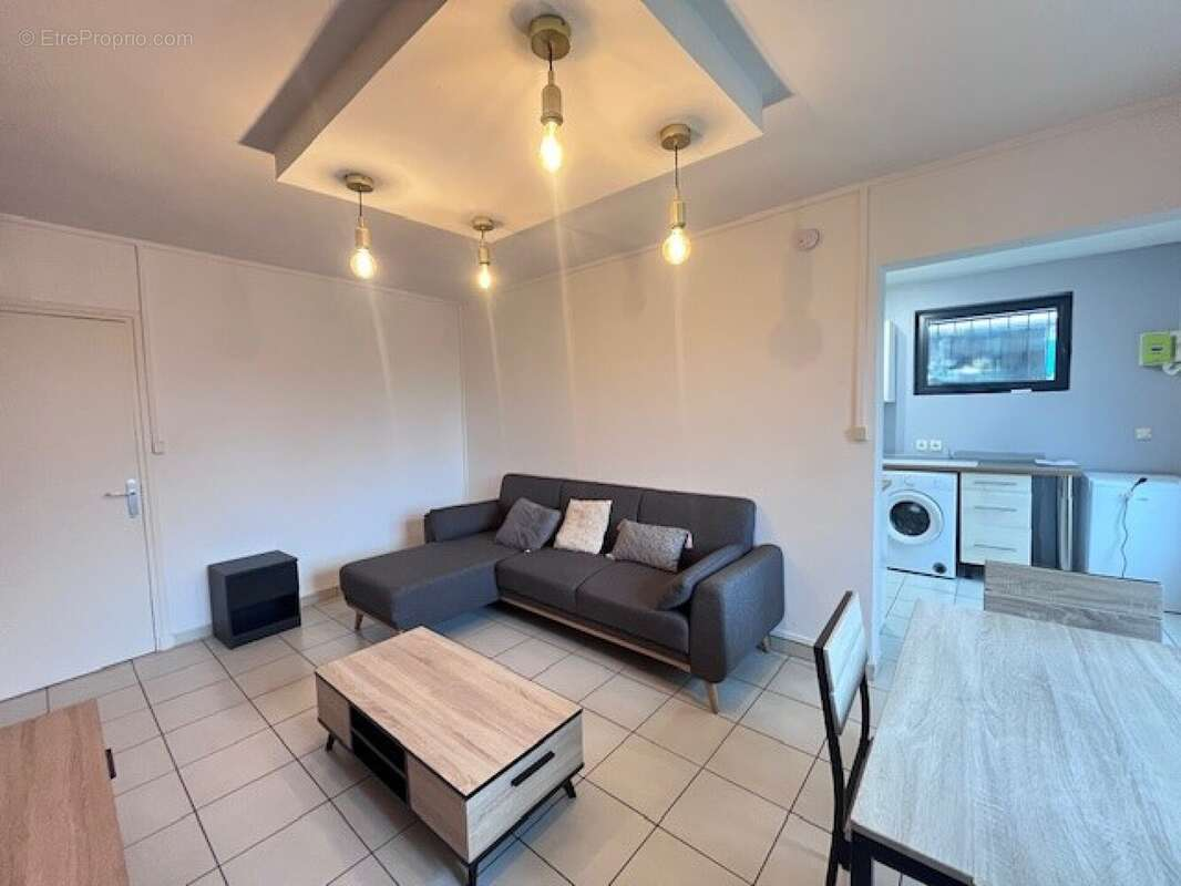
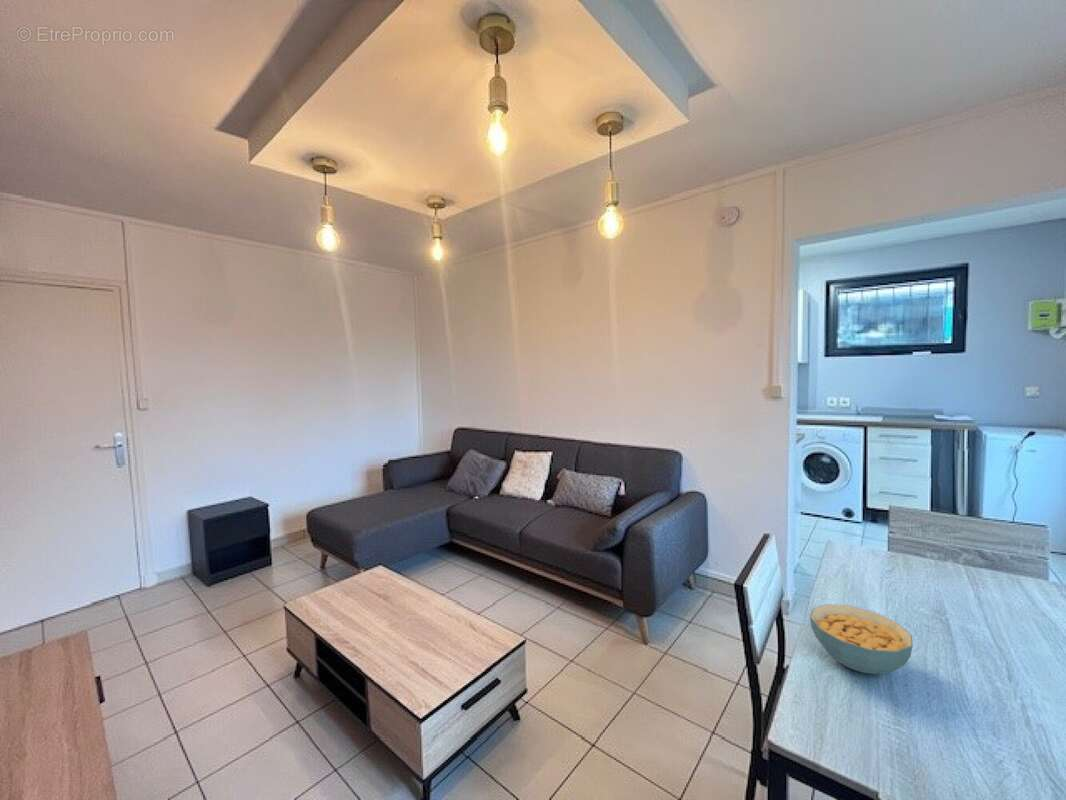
+ cereal bowl (858, 645)
